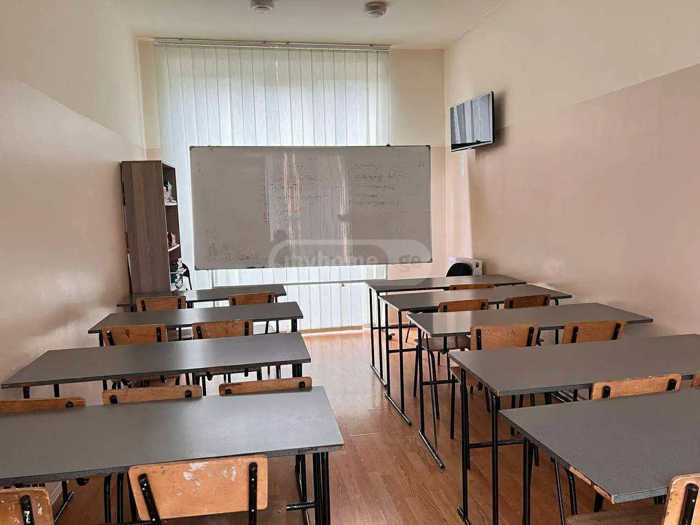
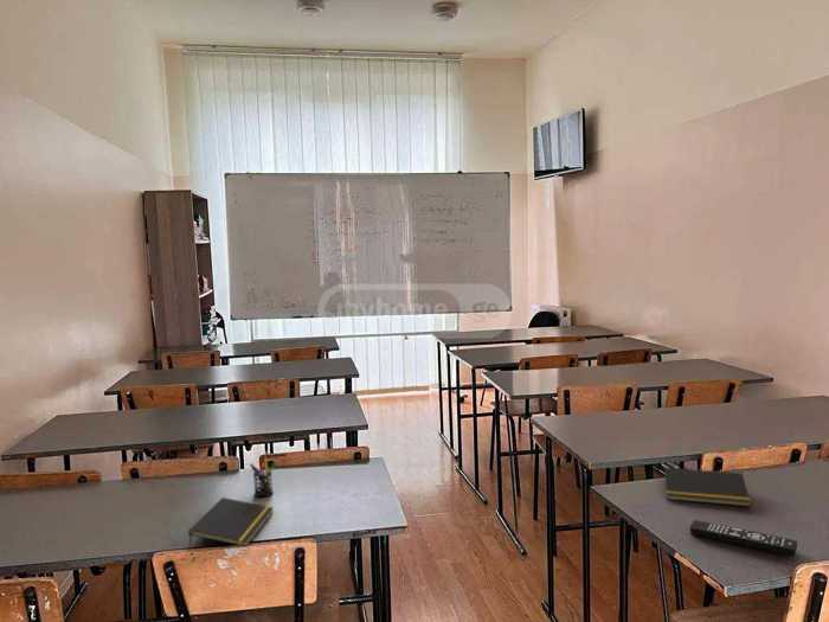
+ notepad (233, 520)
+ notepad (705, 486)
+ pen holder (264, 475)
+ remote control (741, 537)
